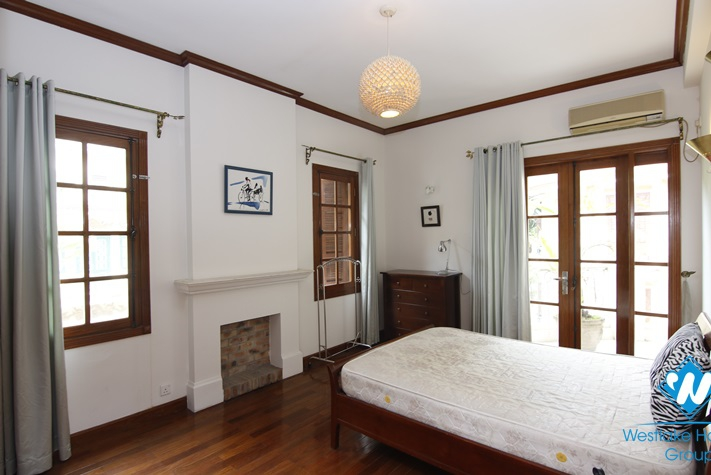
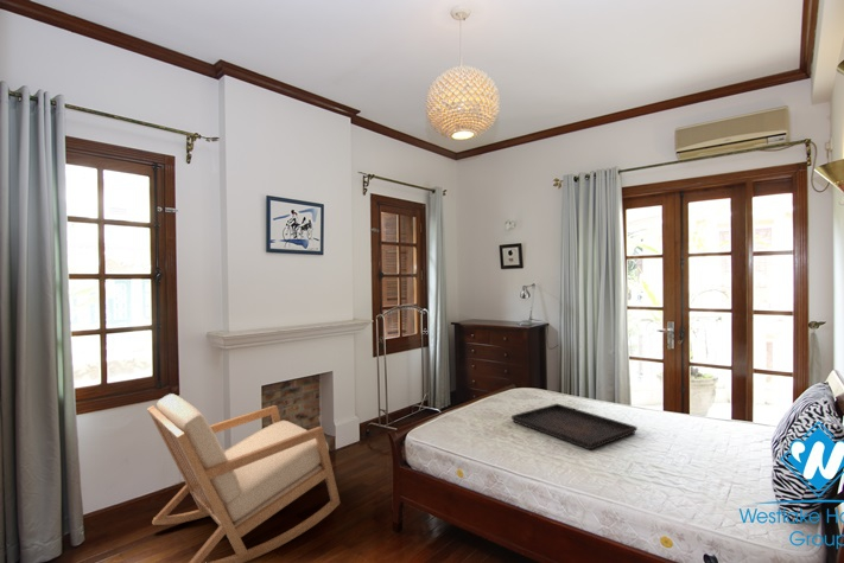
+ chair (246, 459)
+ serving tray (571, 423)
